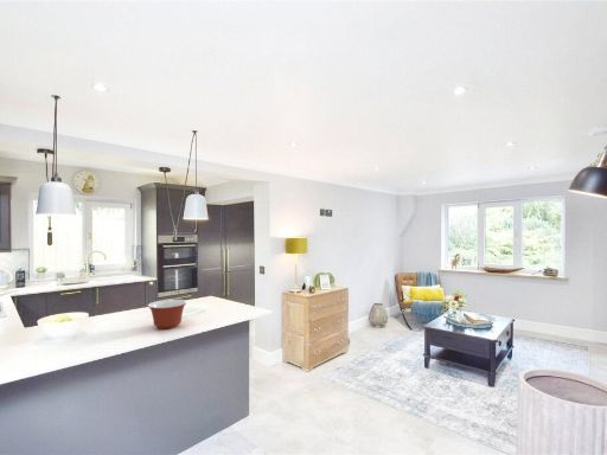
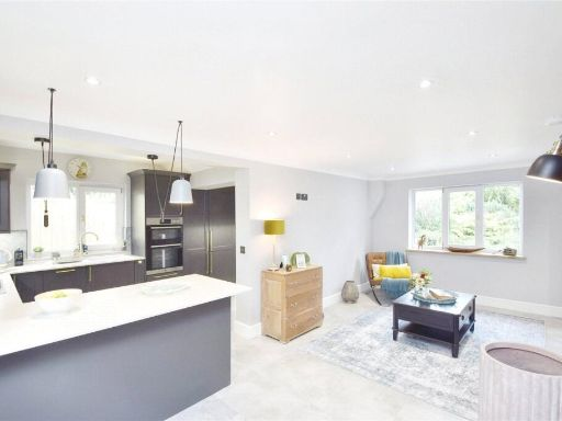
- mixing bowl (167, 314)
